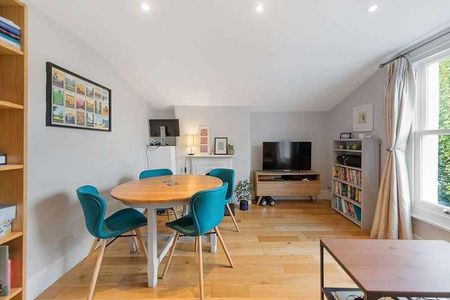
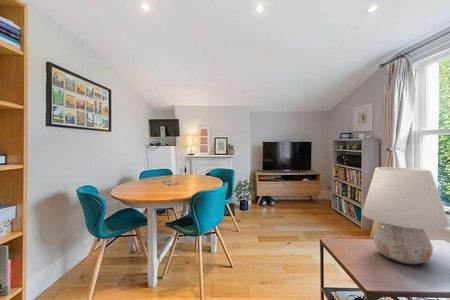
+ table lamp (401, 212)
